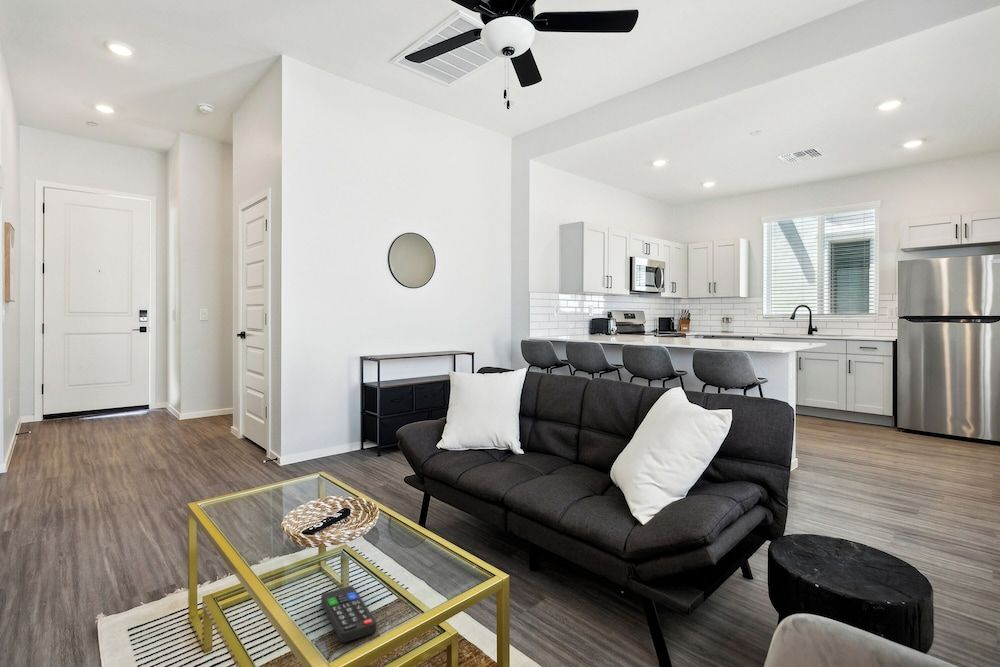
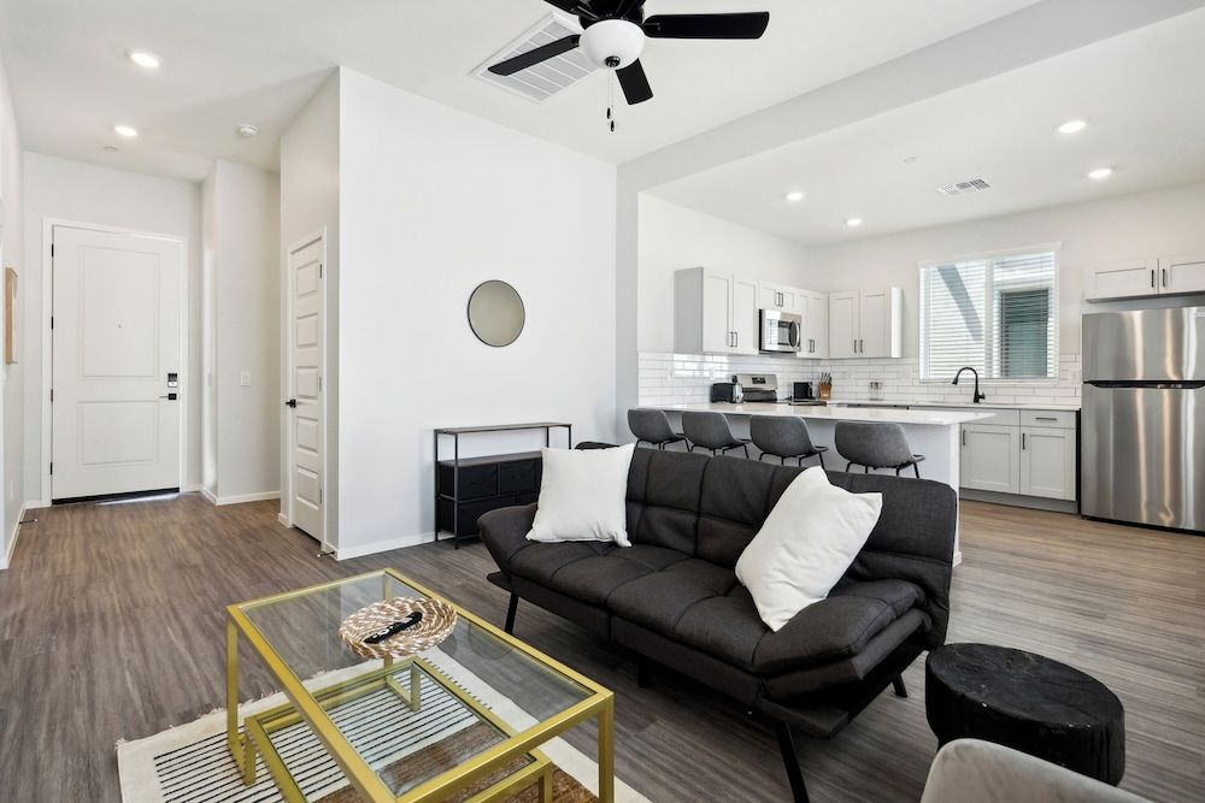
- remote control (347, 611)
